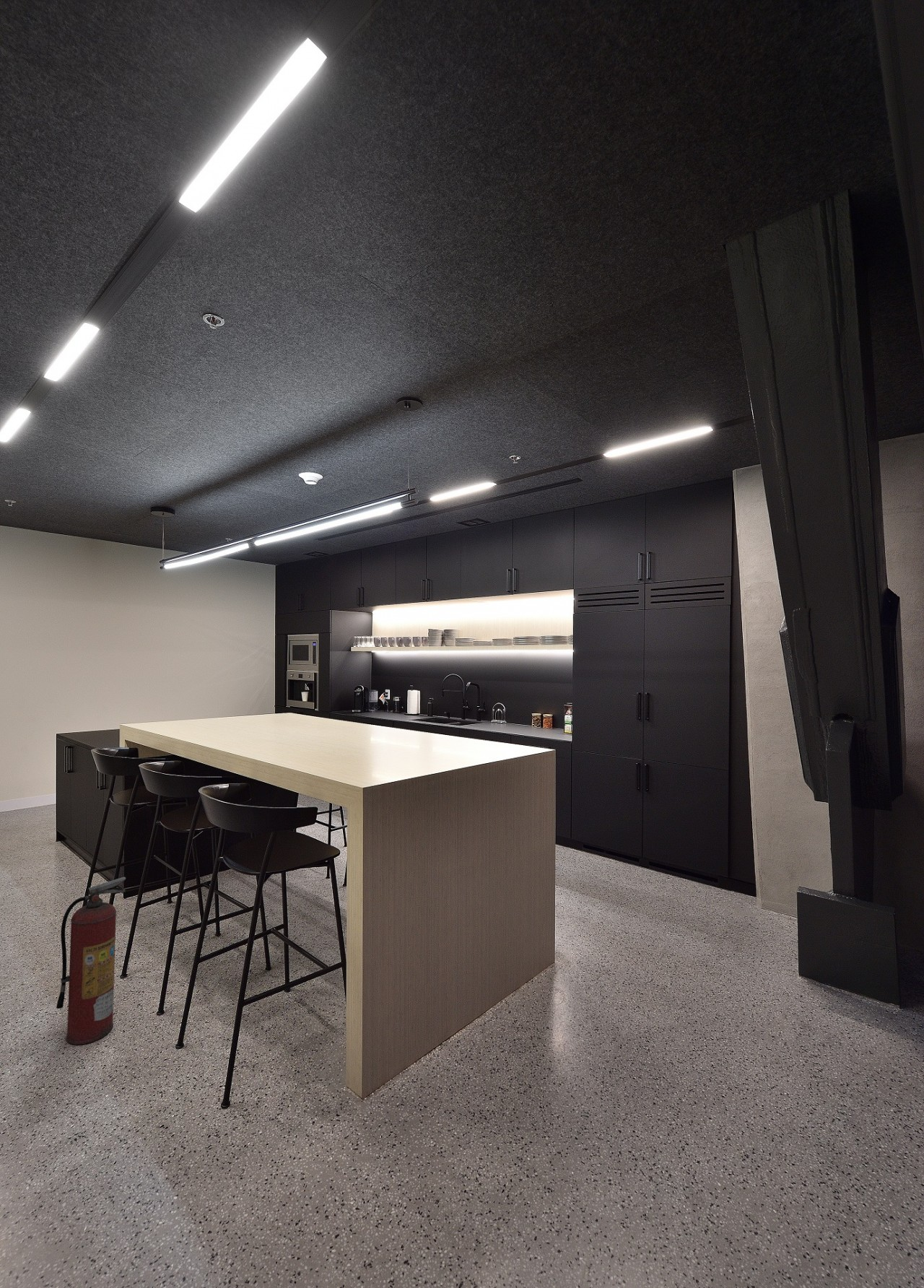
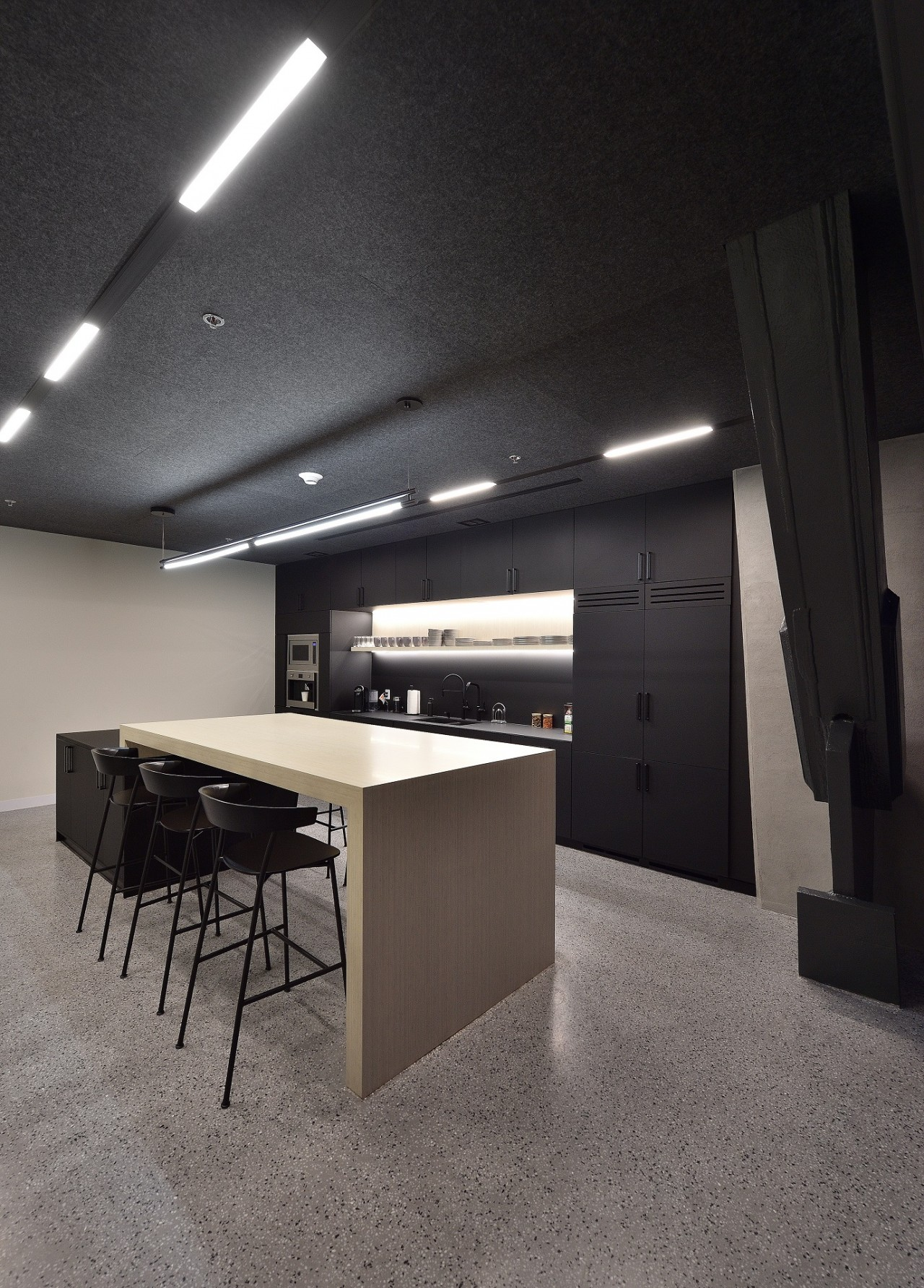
- fire extinguisher (91, 957)
